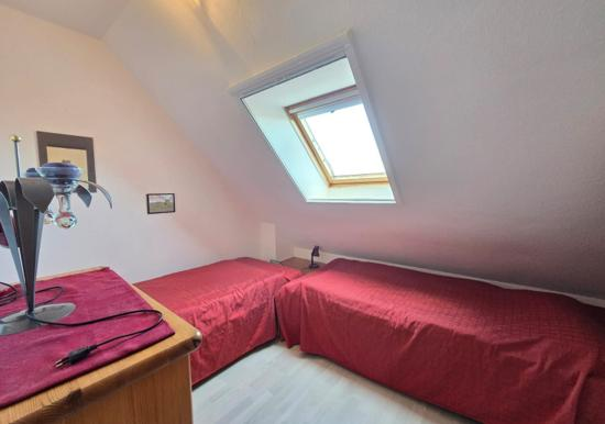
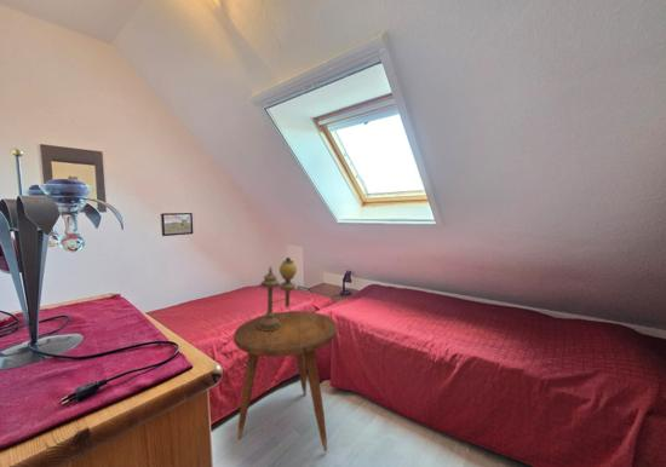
+ side table (299, 374)
+ table lamp (276, 286)
